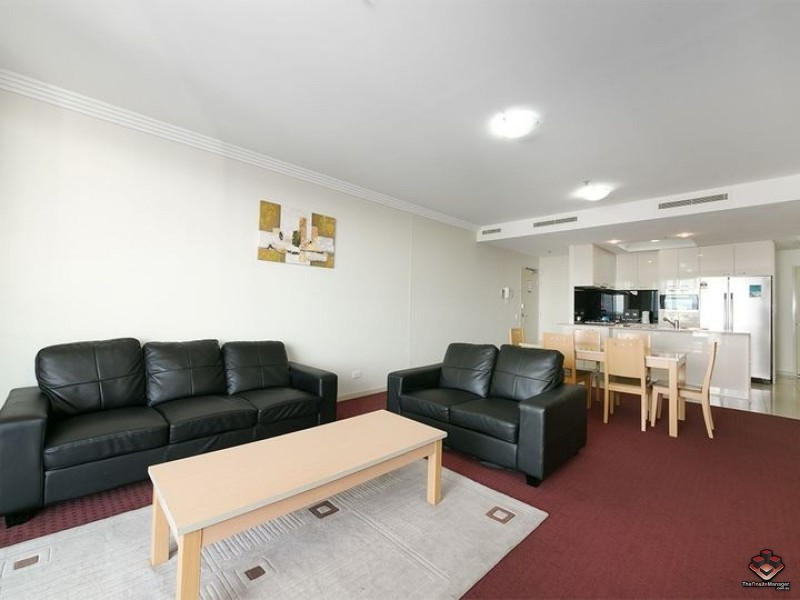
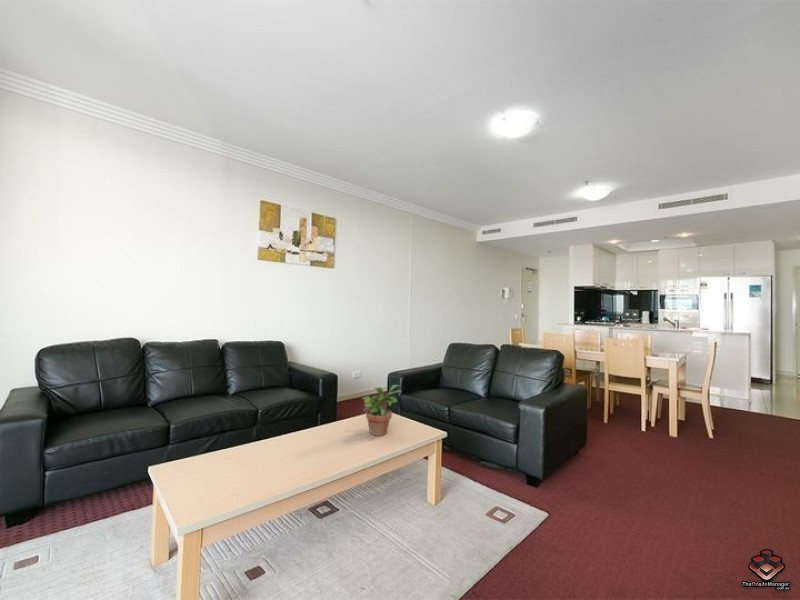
+ potted plant (380, 407)
